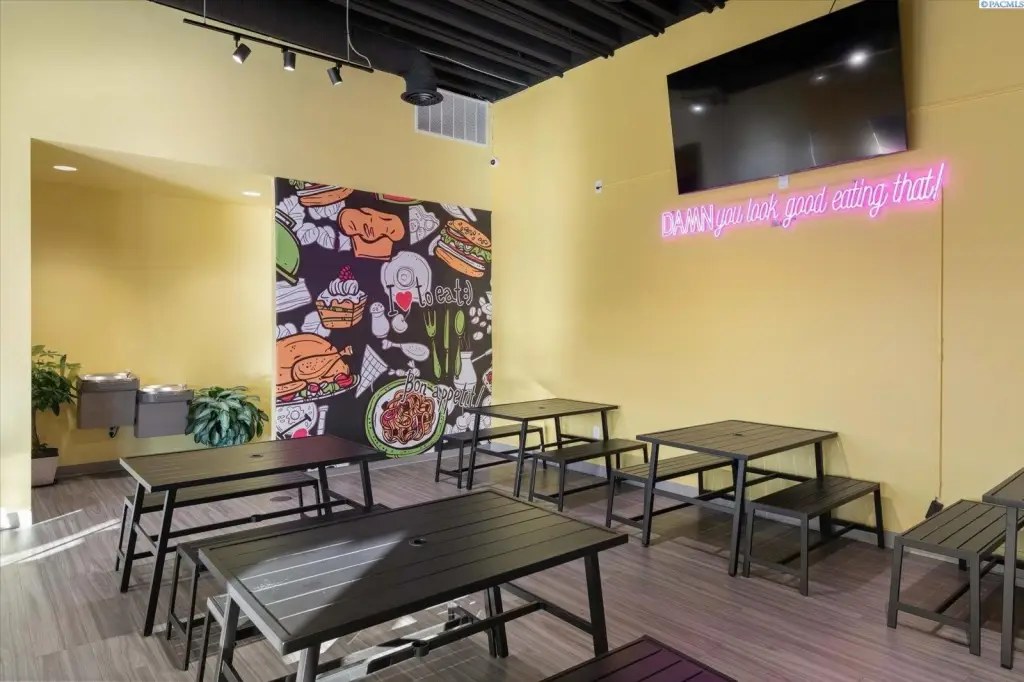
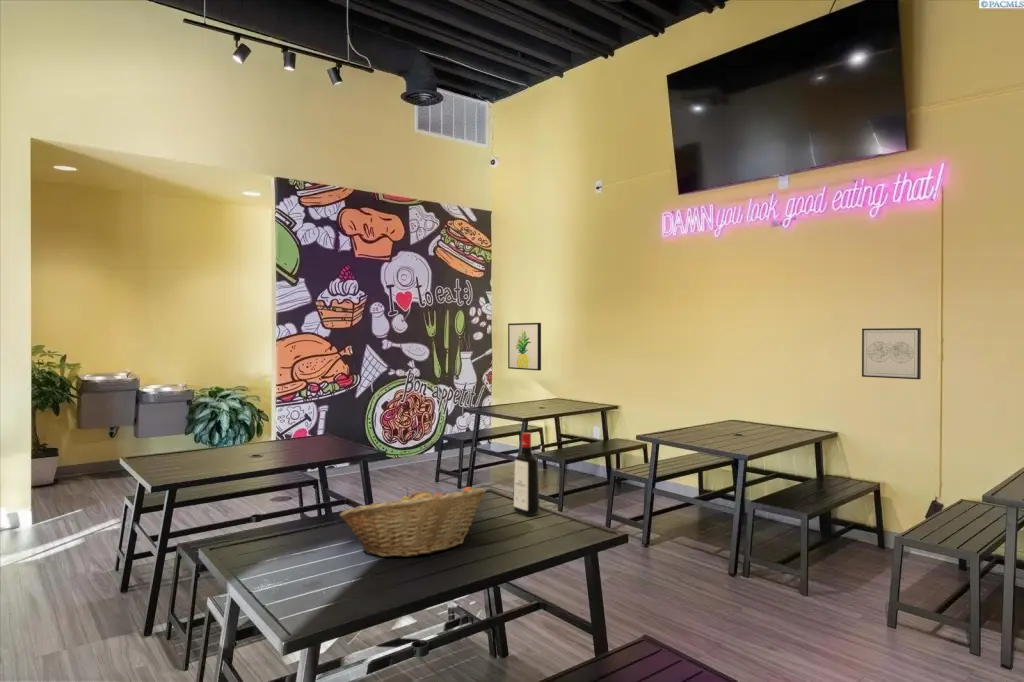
+ liquor bottle (526, 473)
+ wall art (524, 346)
+ fruit basket (415, 514)
+ wall art (890, 353)
